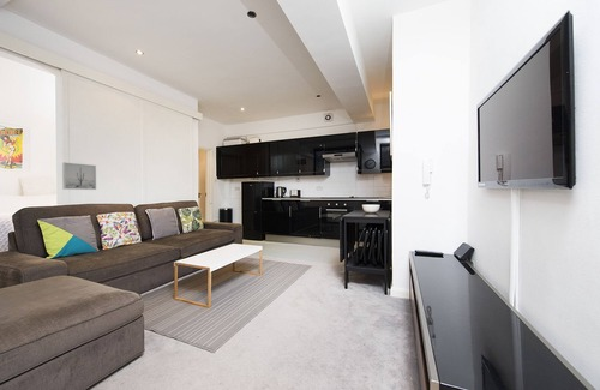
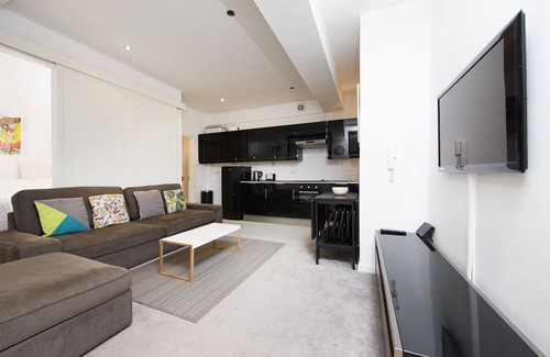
- wall art (79, 176)
